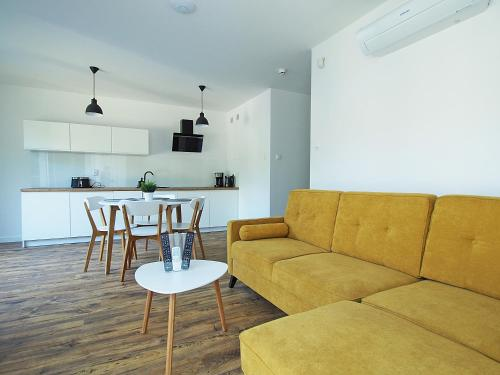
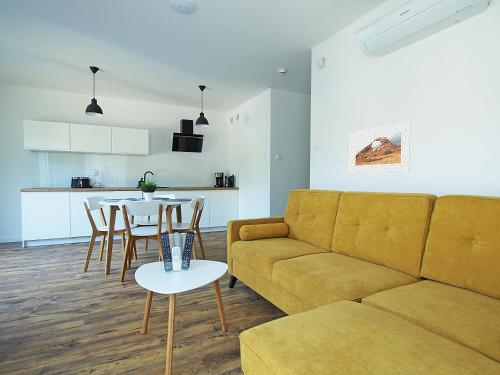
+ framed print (376, 150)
